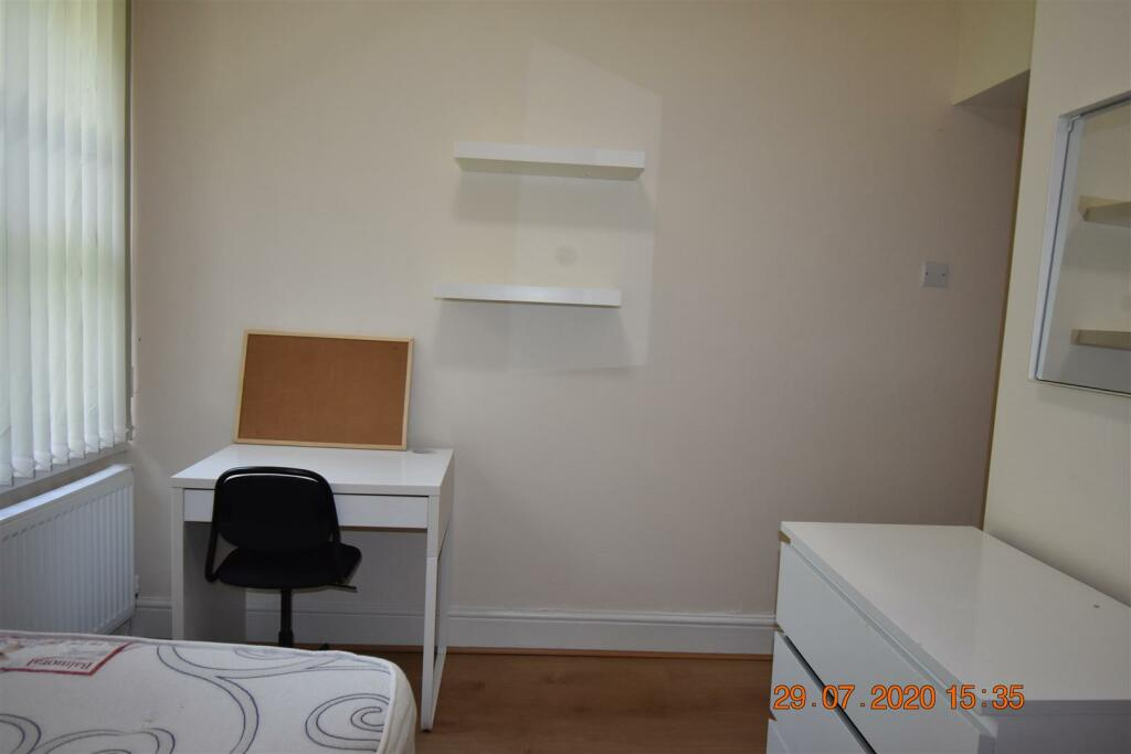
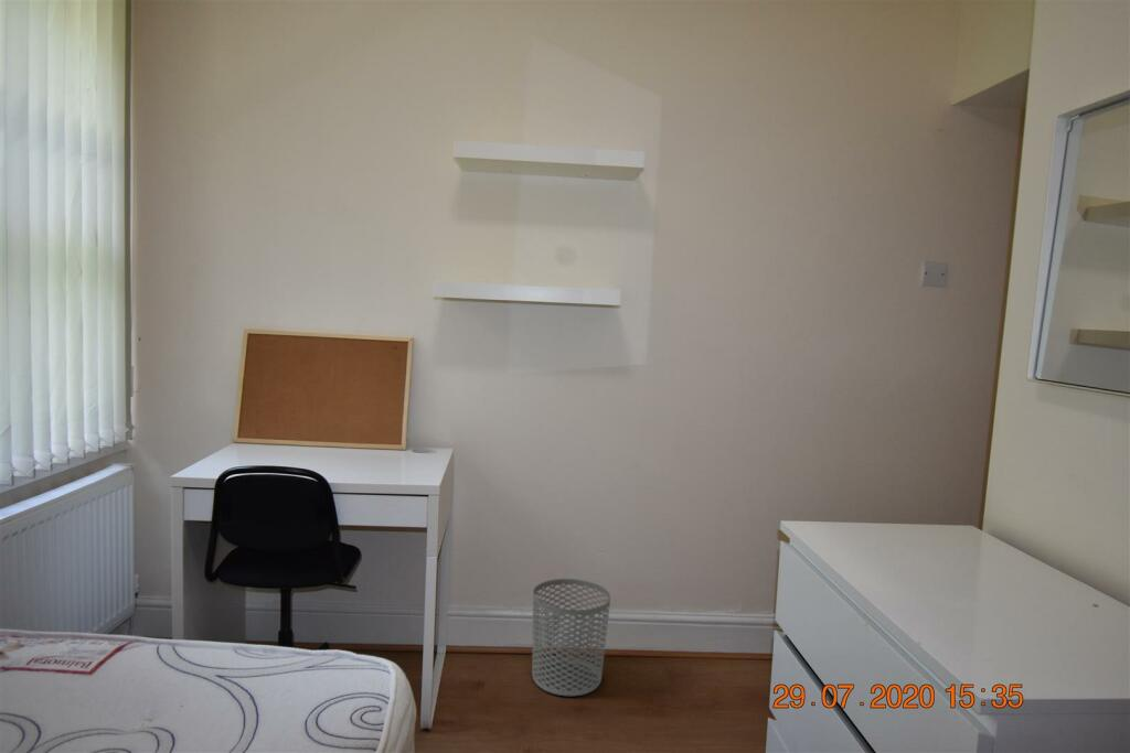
+ waste bin (568, 636)
